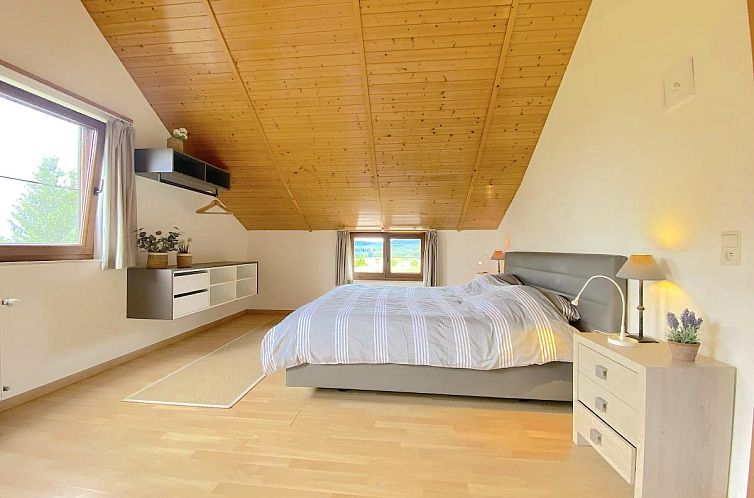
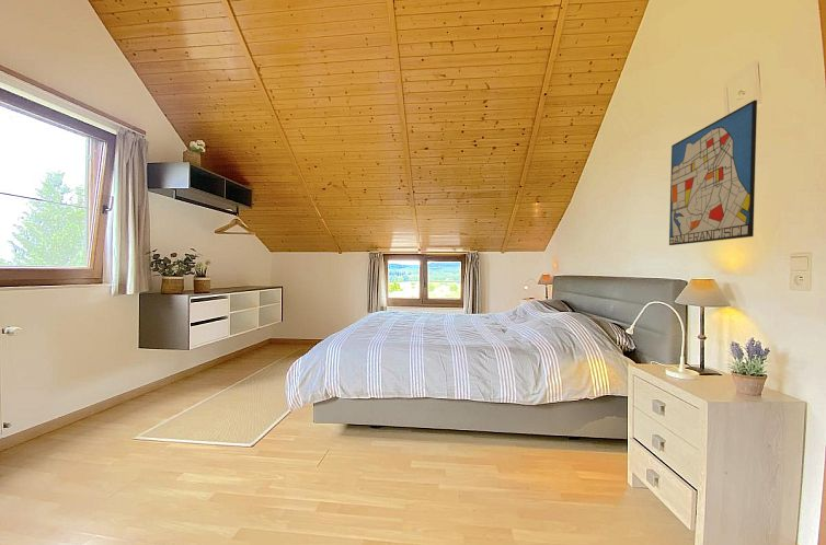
+ wall art (705, 184)
